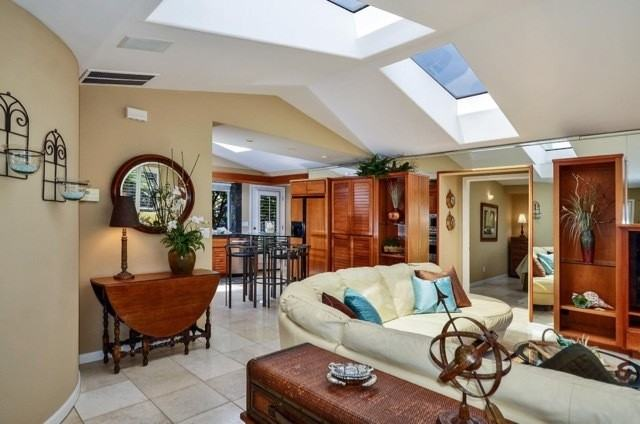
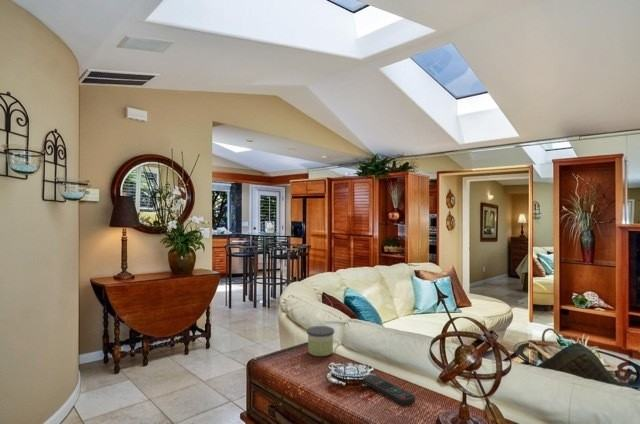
+ remote control (387, 388)
+ candle (320, 341)
